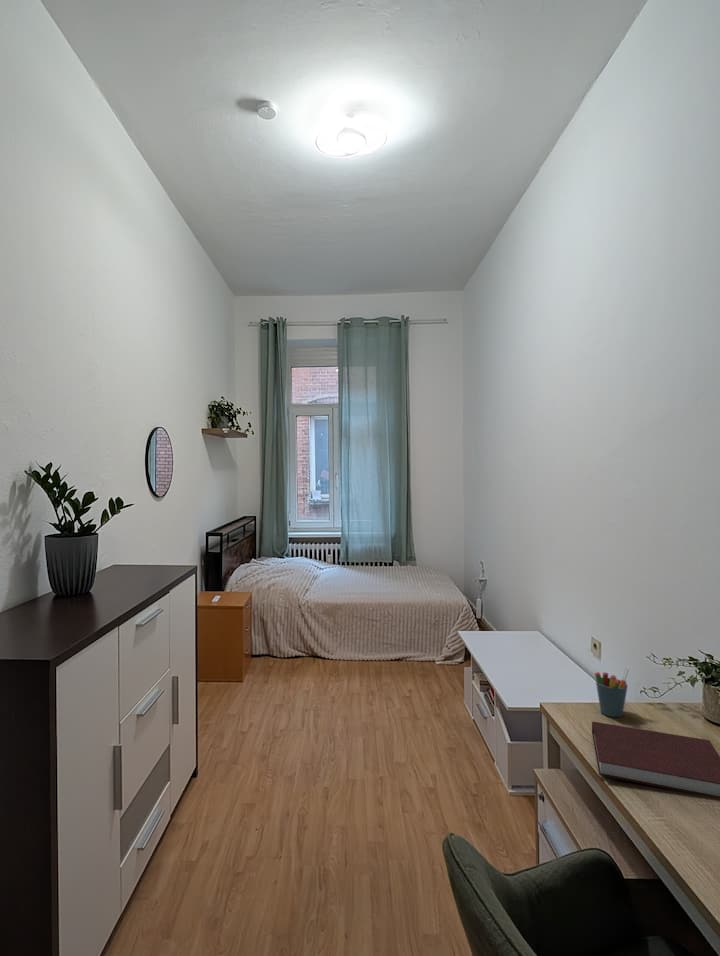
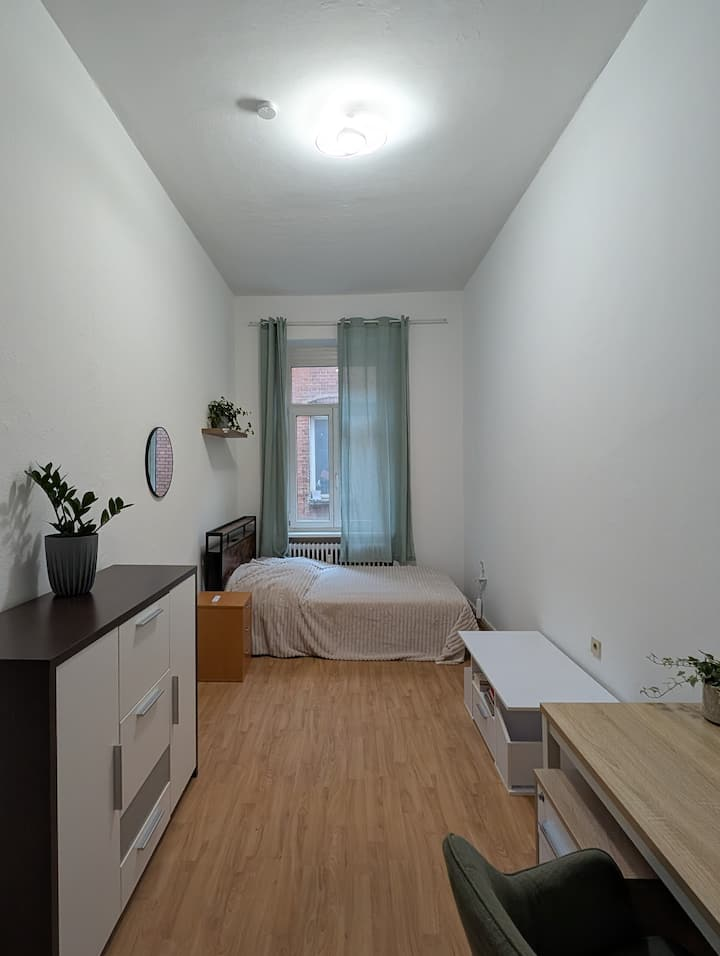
- pen holder (611, 689)
- notebook (656, 756)
